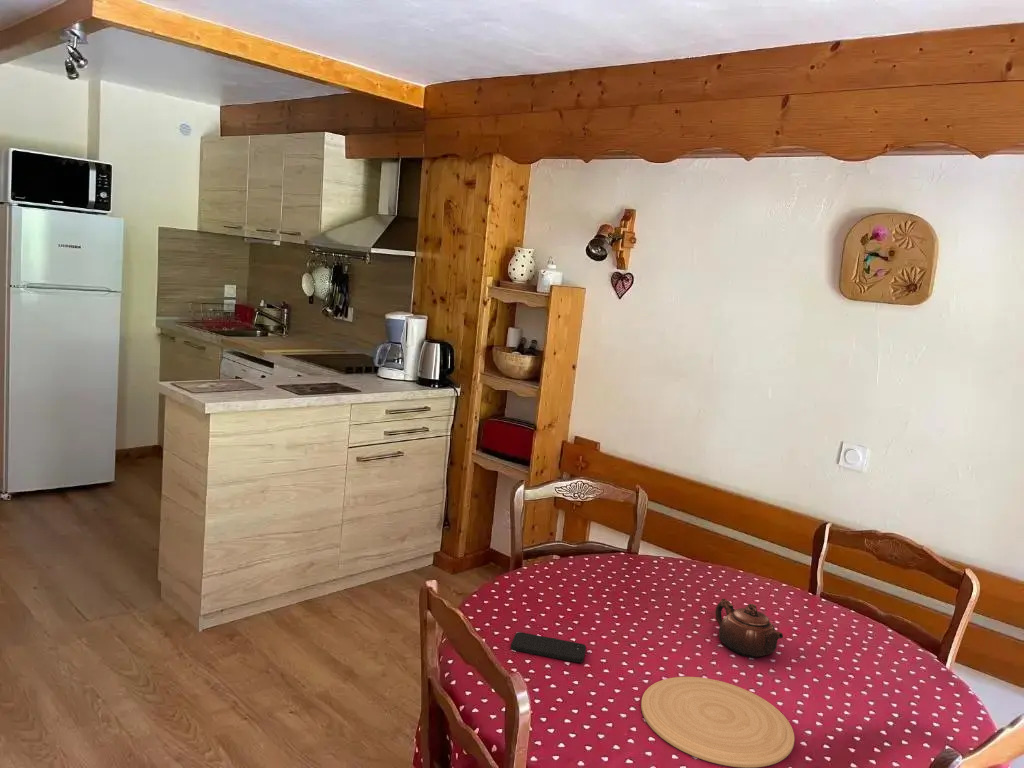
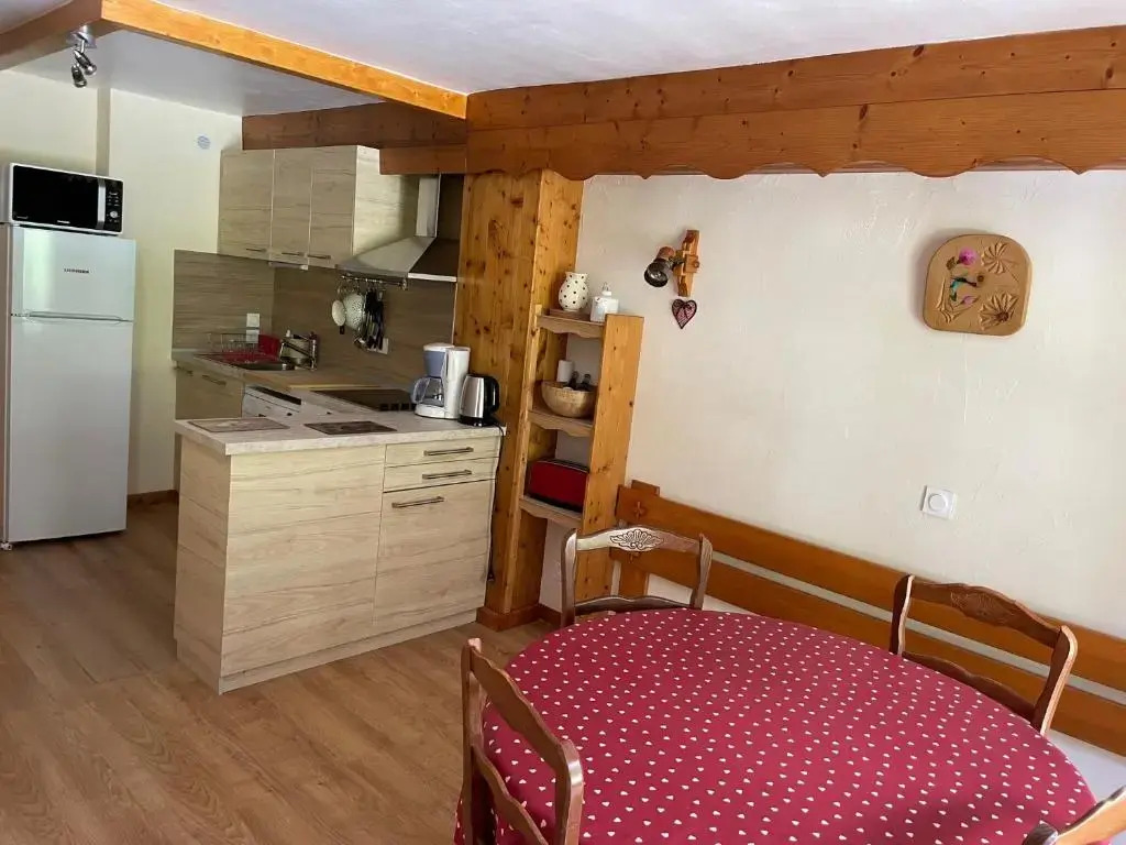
- teapot (747, 624)
- smartphone (548, 646)
- plate (716, 716)
